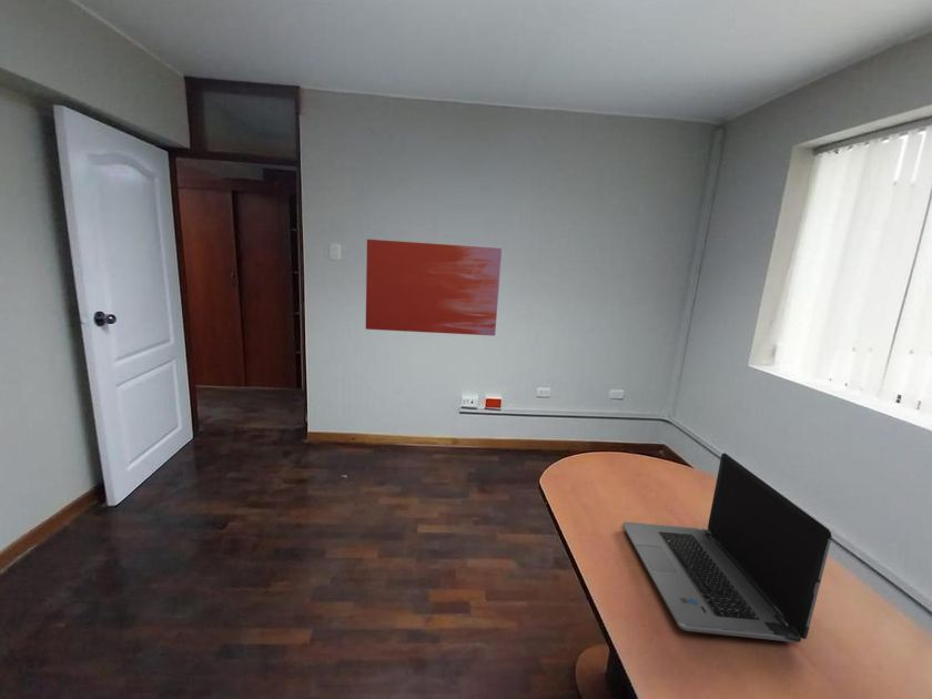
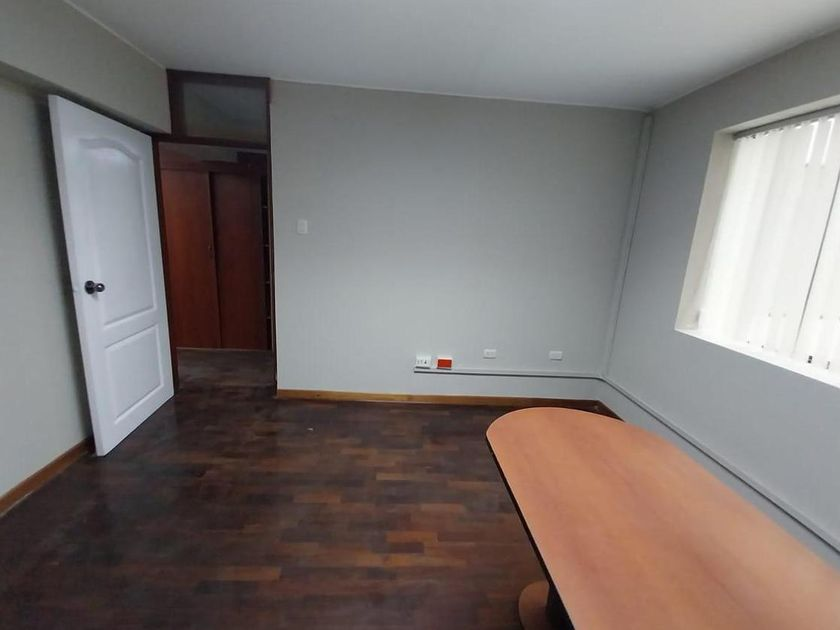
- wall art (433, 288)
- laptop computer (705, 529)
